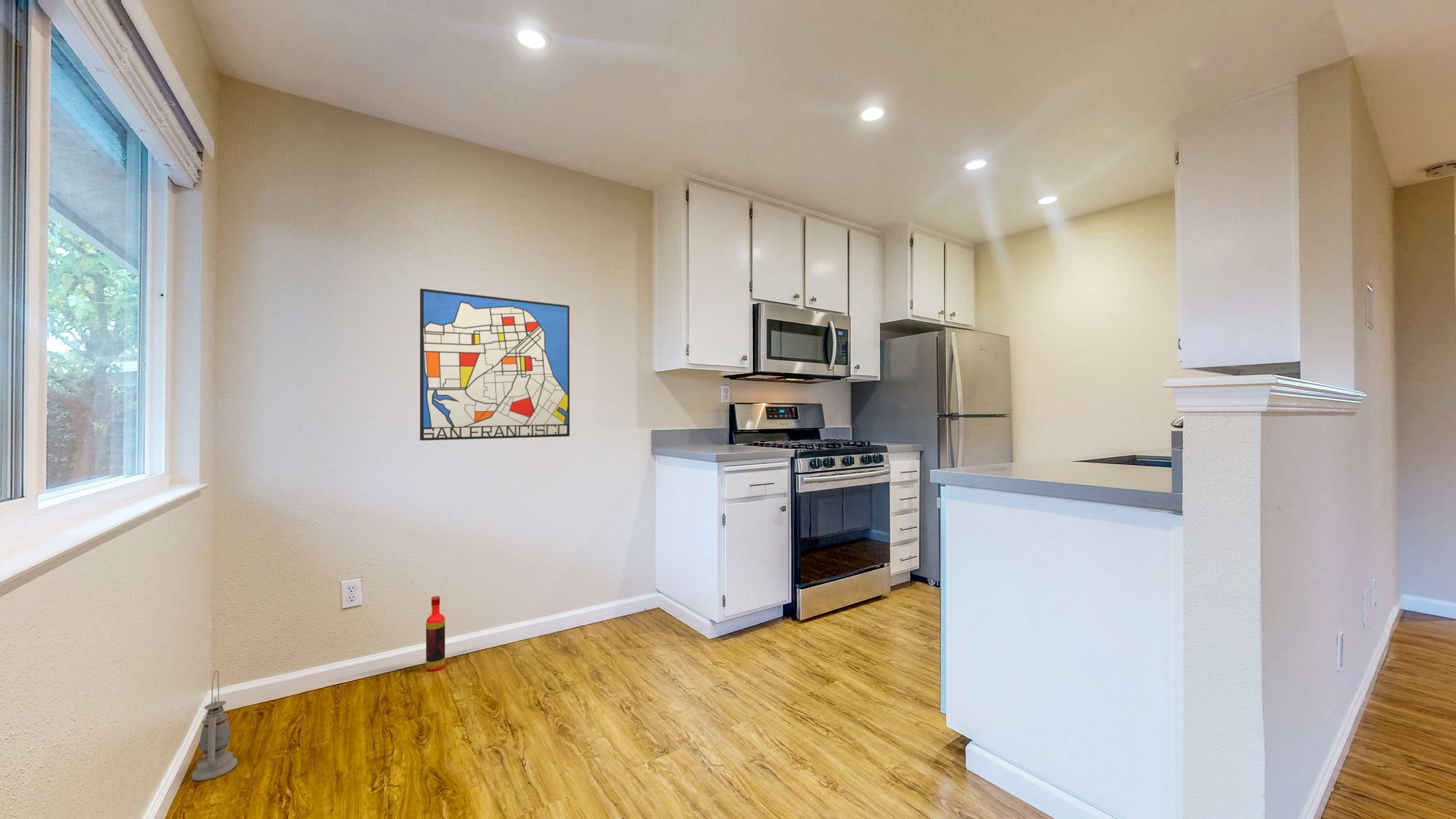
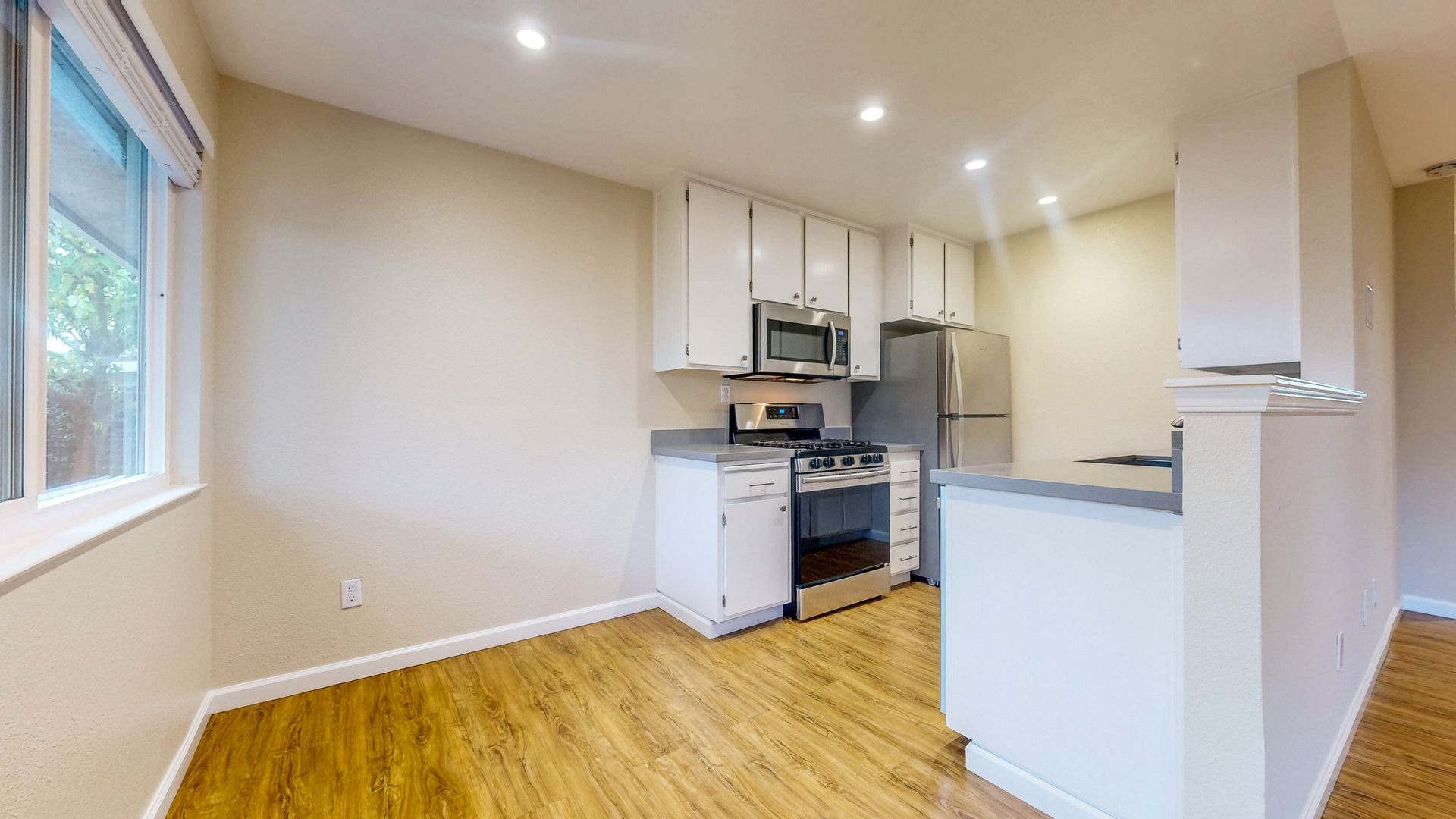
- lantern (215, 720)
- bottle (435, 632)
- wall art (500, 368)
